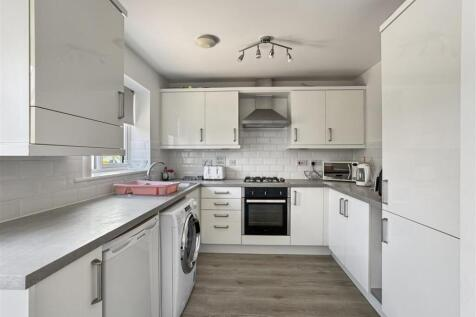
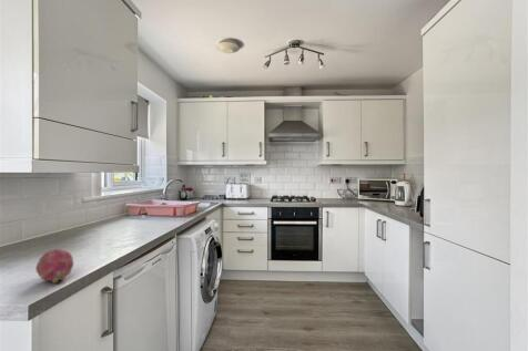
+ fruit (54, 264)
